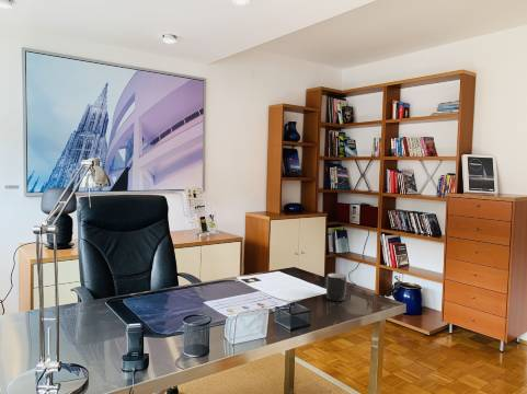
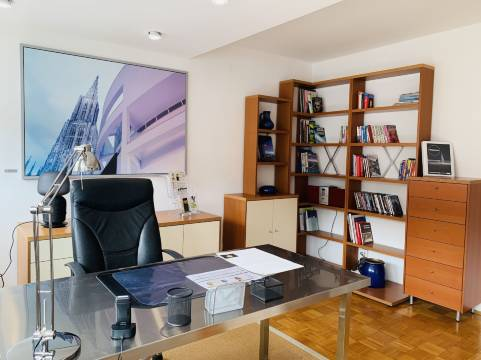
- mug (333, 286)
